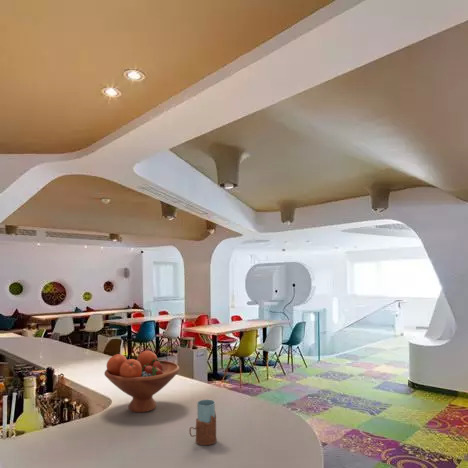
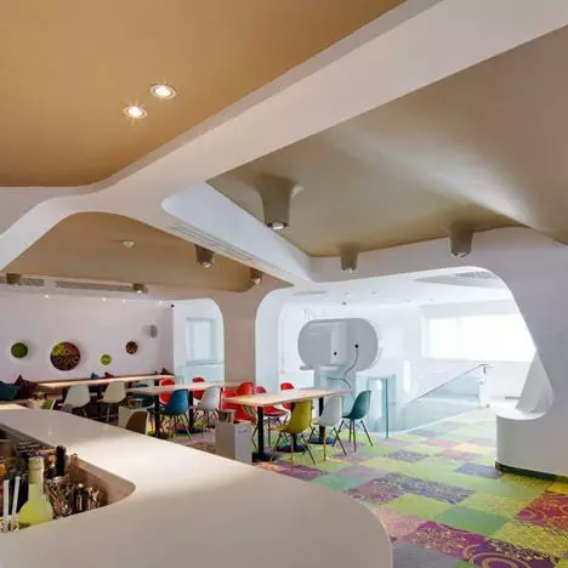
- drinking glass (202, 423)
- fruit bowl (142, 380)
